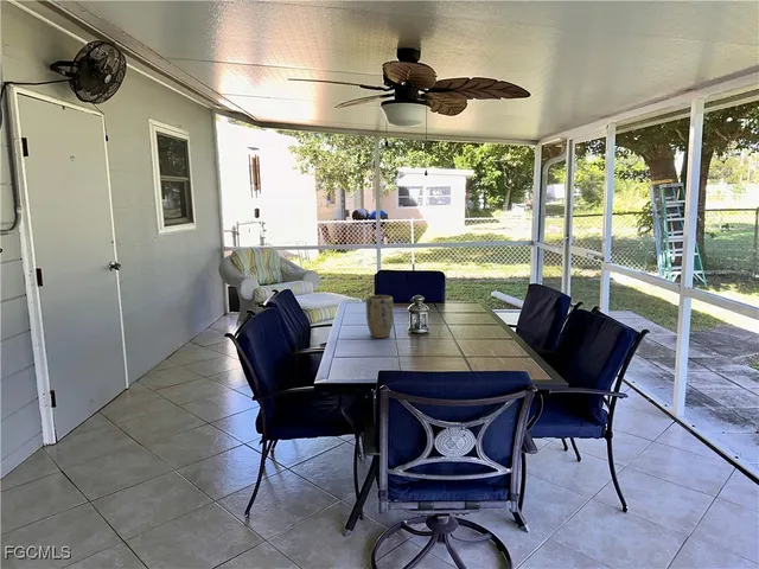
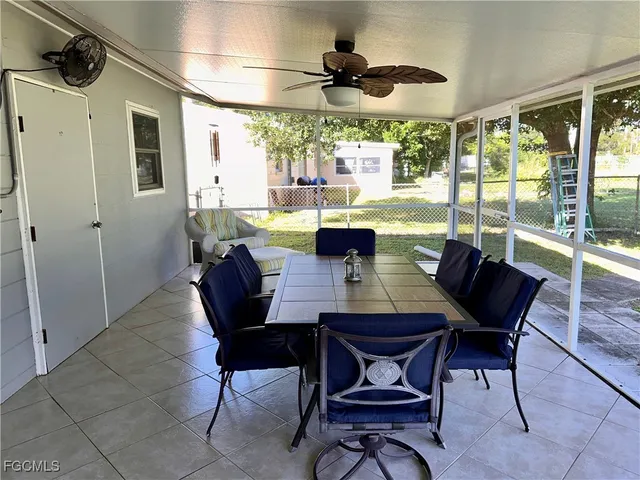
- plant pot (380, 317)
